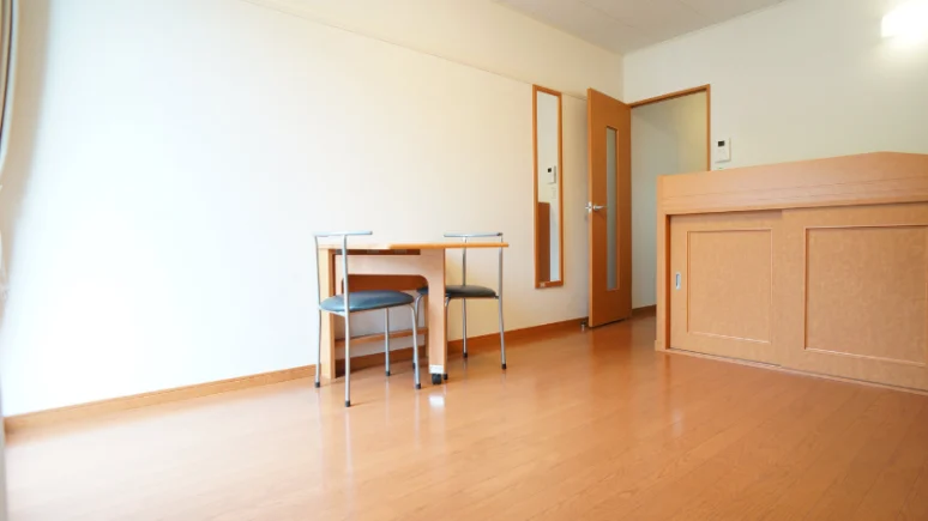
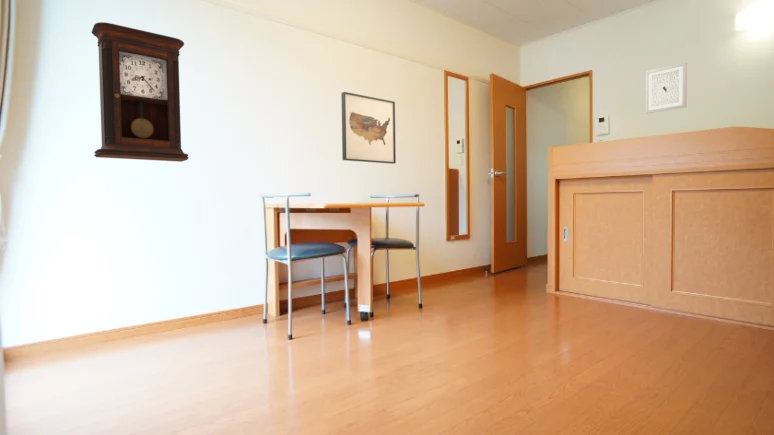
+ wall art (369, 129)
+ wall art (665, 88)
+ pendulum clock (142, 97)
